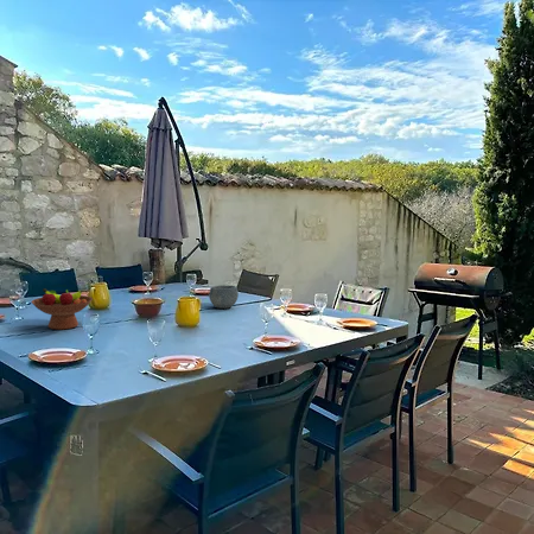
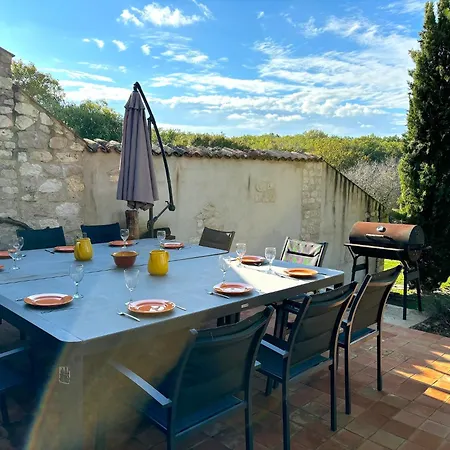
- bowl (223, 297)
- fruit bowl (62, 307)
